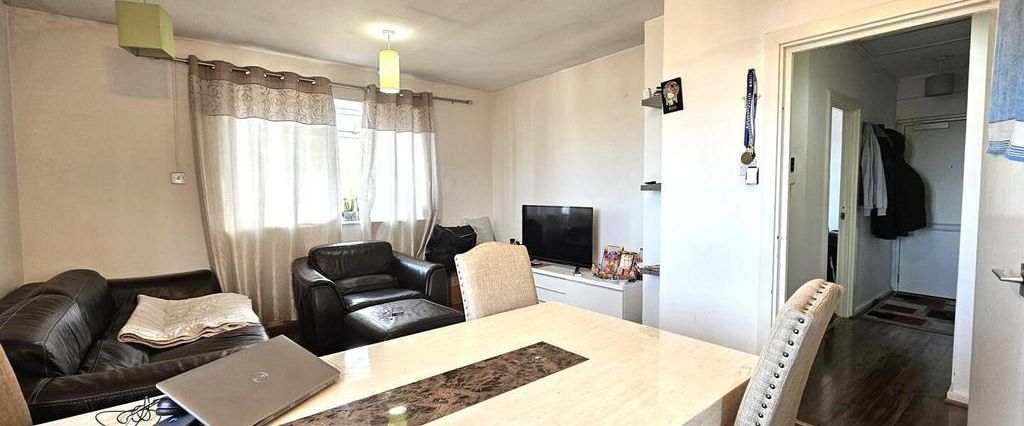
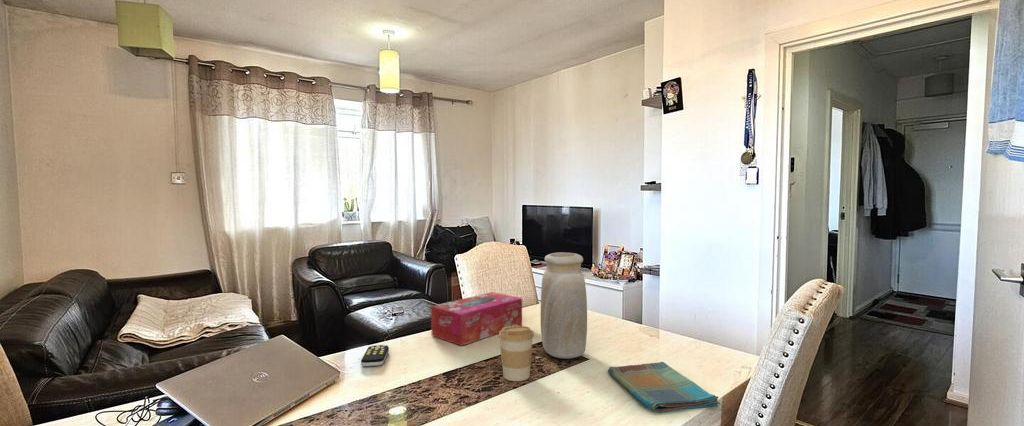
+ tissue box (478, 316)
+ dish towel (658, 383)
+ remote control (375, 354)
+ coffee cup (516, 351)
+ vase (563, 304)
